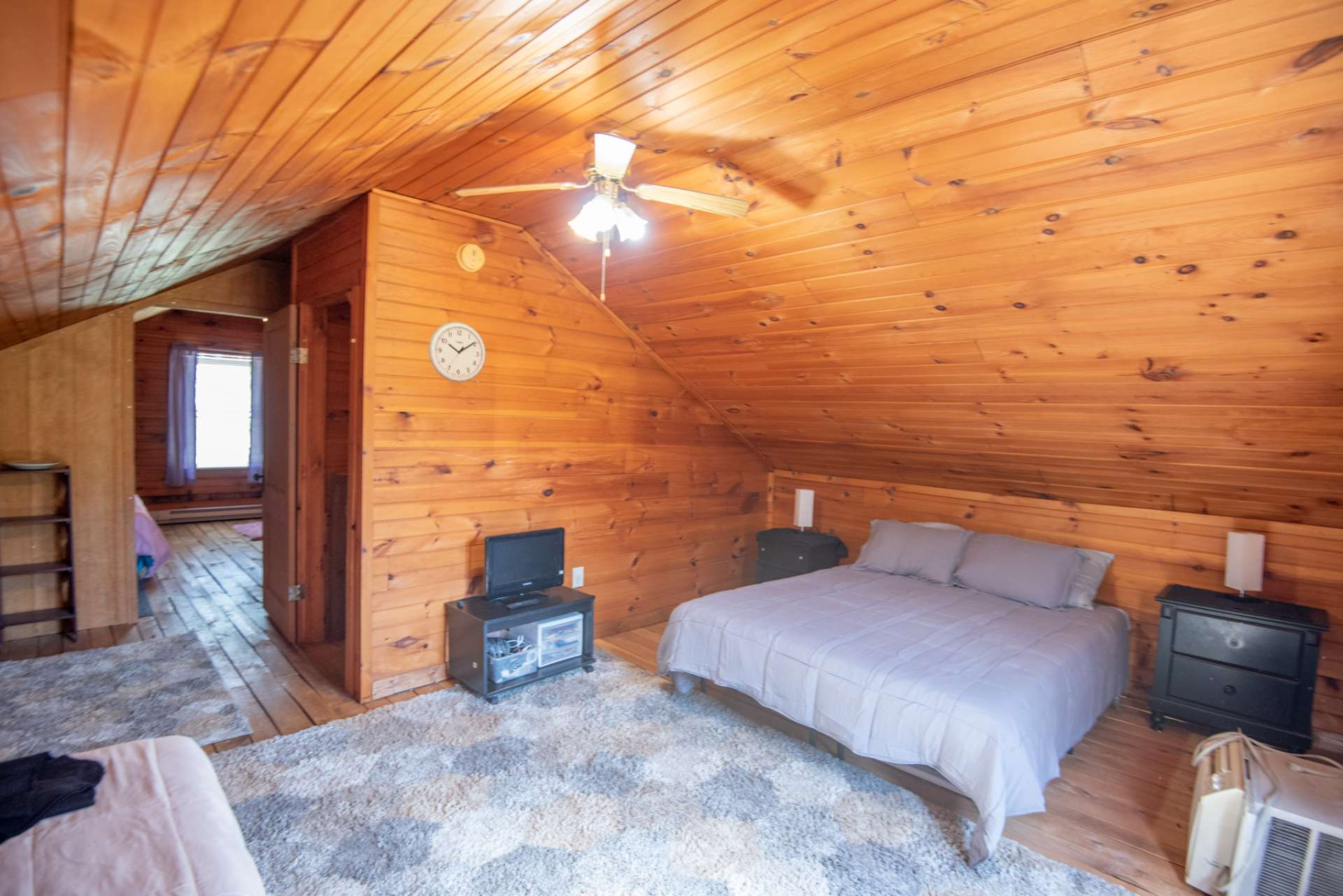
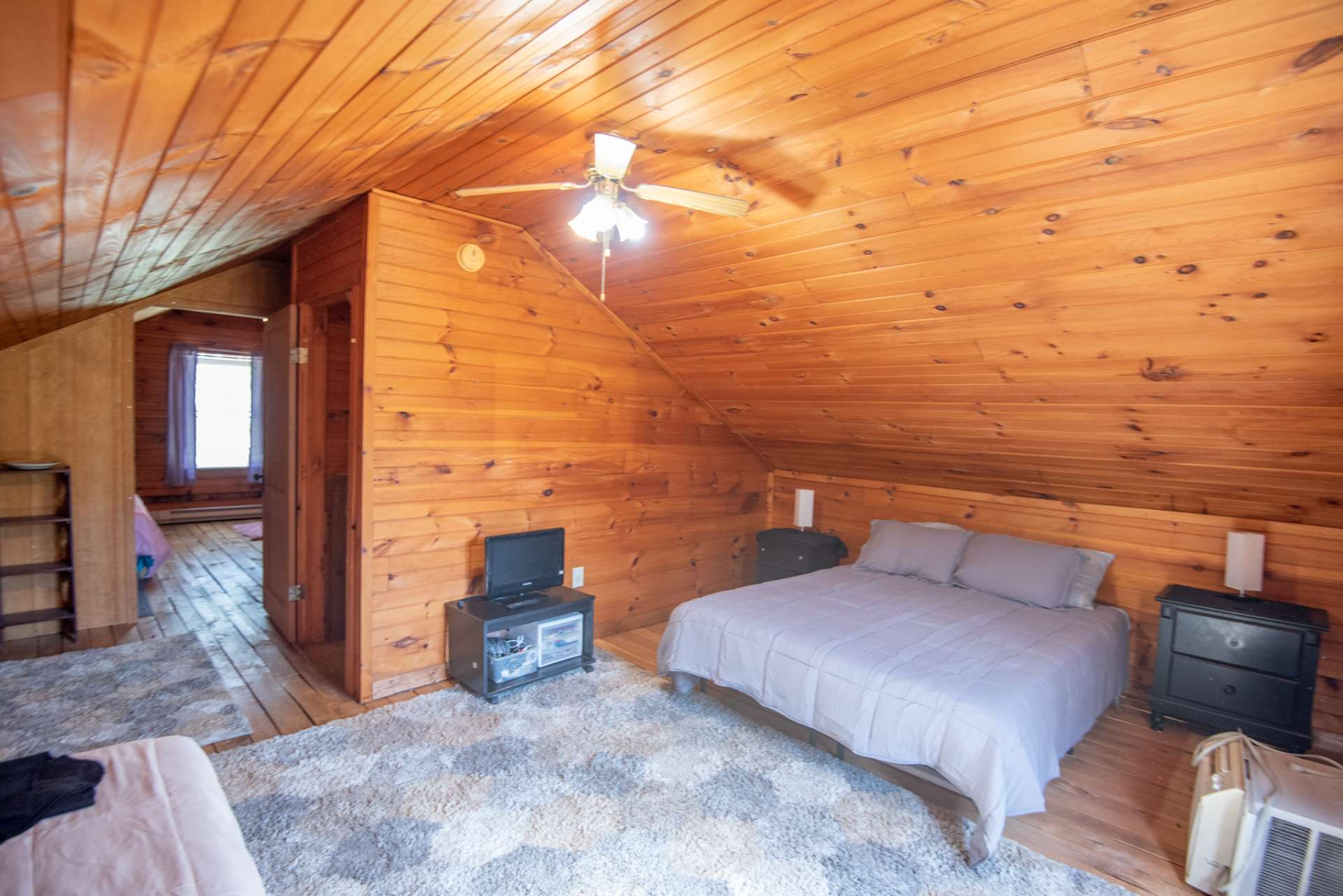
- wall clock (458, 352)
